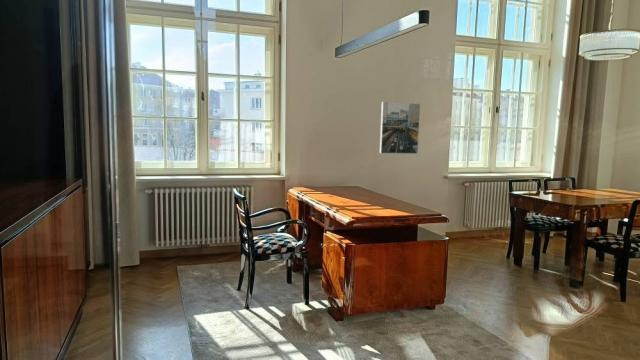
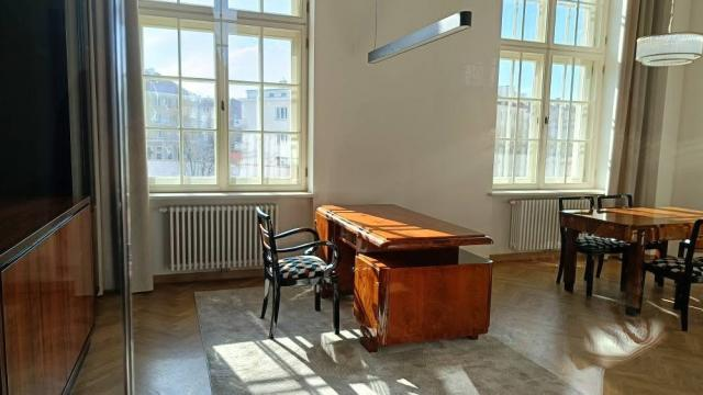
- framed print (400, 128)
